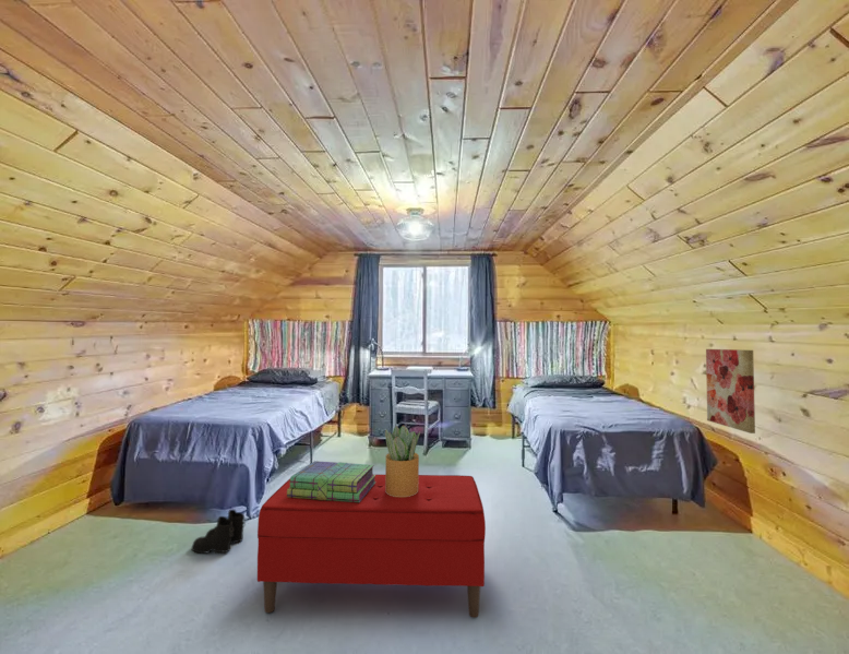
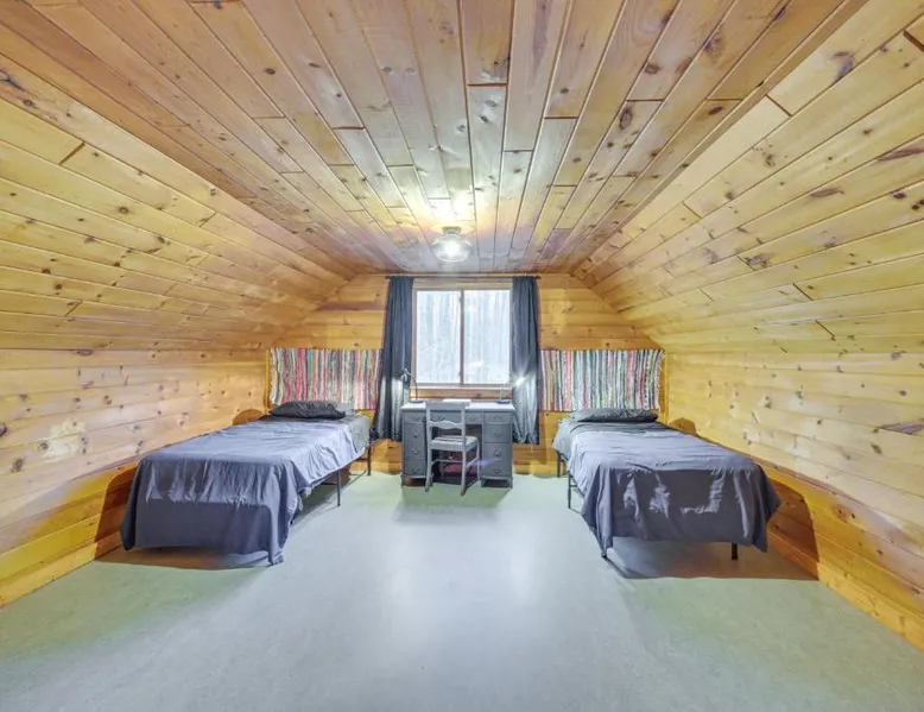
- stack of books (334, 479)
- bench (378, 537)
- potted plant (400, 460)
- boots (218, 528)
- wall art (728, 388)
